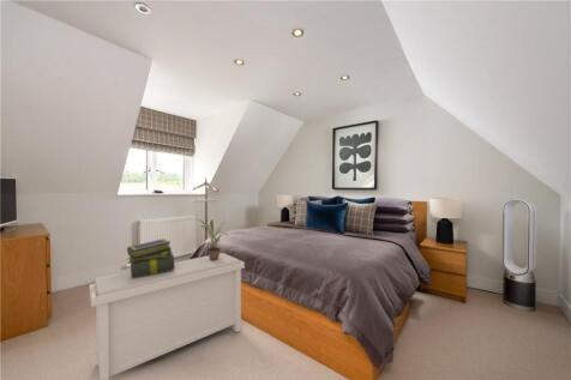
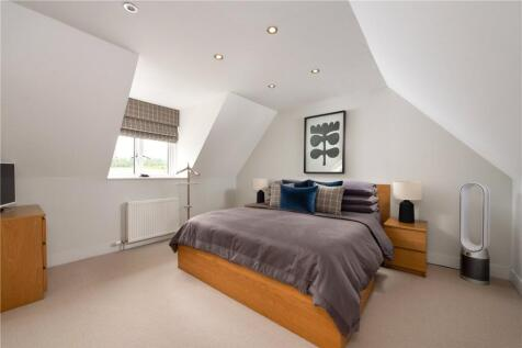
- stack of books (150, 257)
- bench (175, 306)
- potted plant (211, 237)
